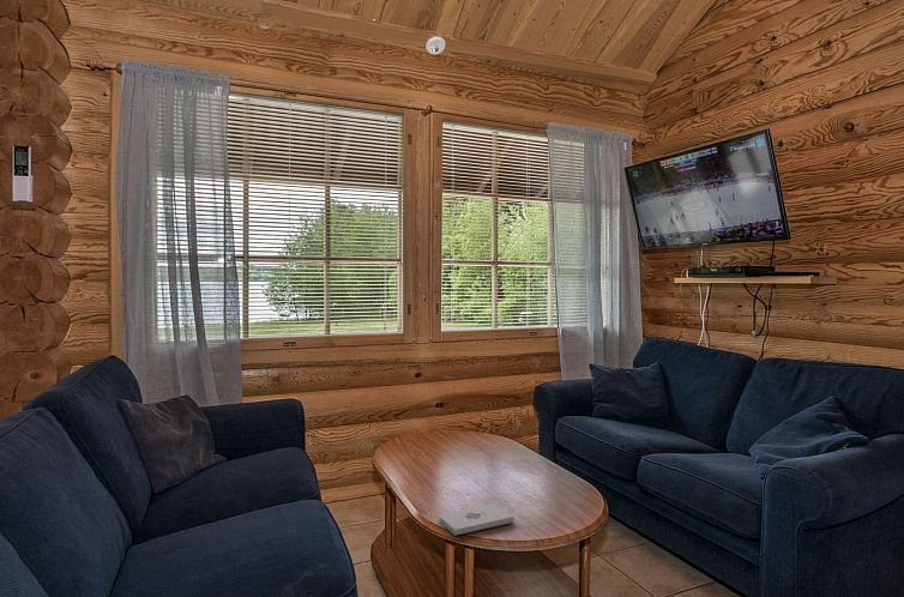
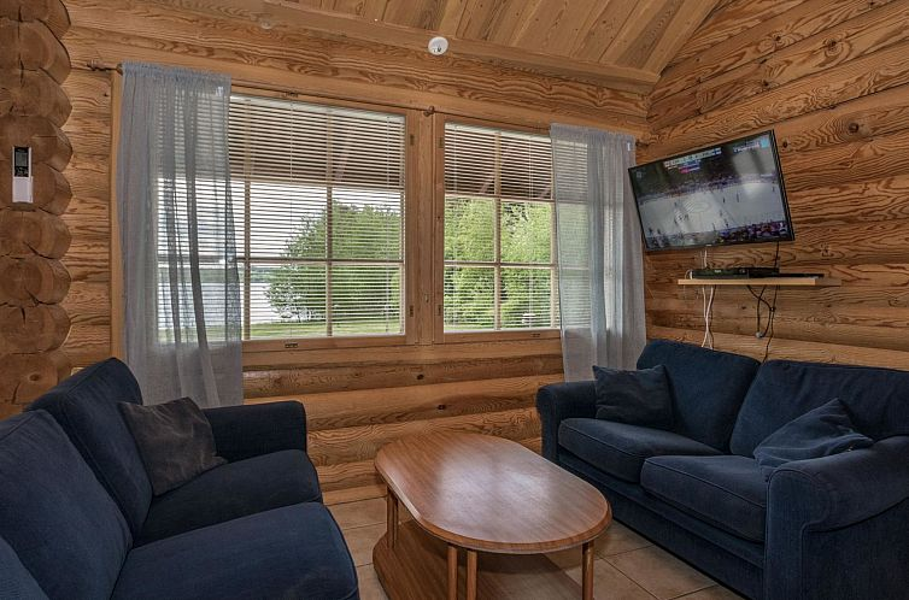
- notepad (475, 518)
